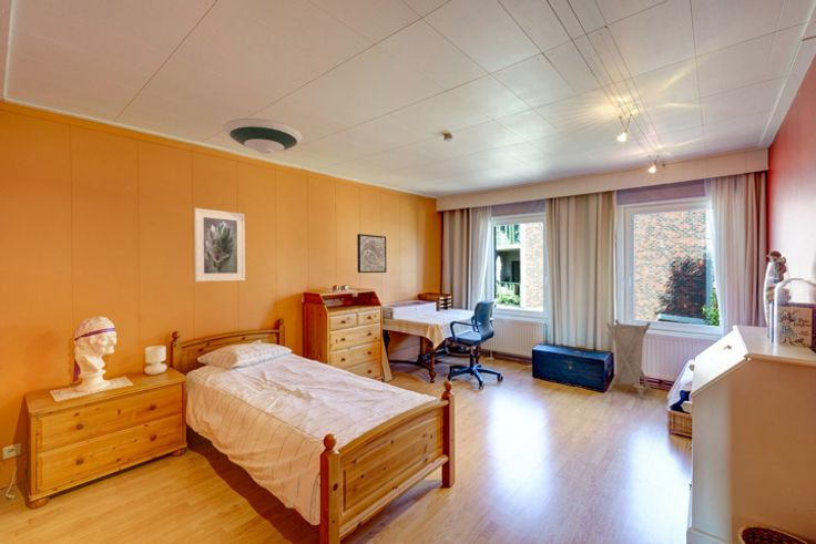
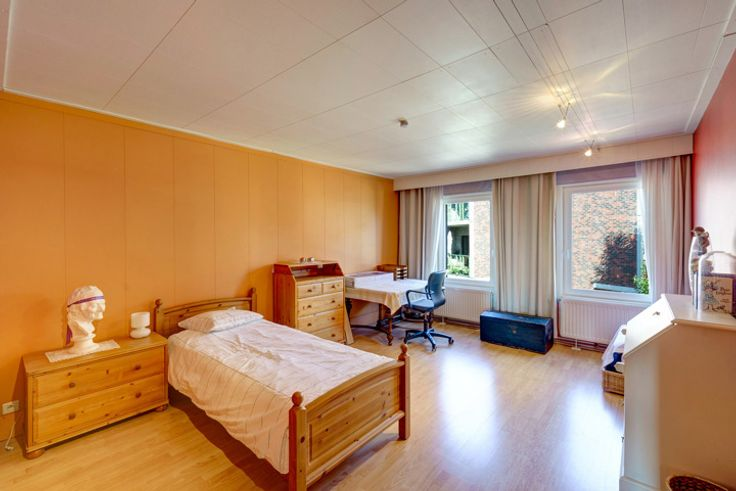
- wall art (371, 254)
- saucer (264, 142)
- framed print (221, 246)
- laundry hamper (629, 357)
